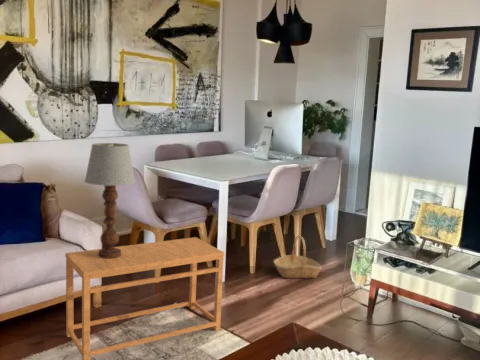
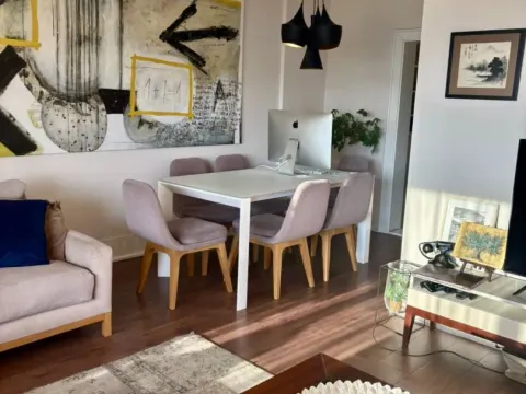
- basket (297, 255)
- table lamp (110, 200)
- side table (146, 283)
